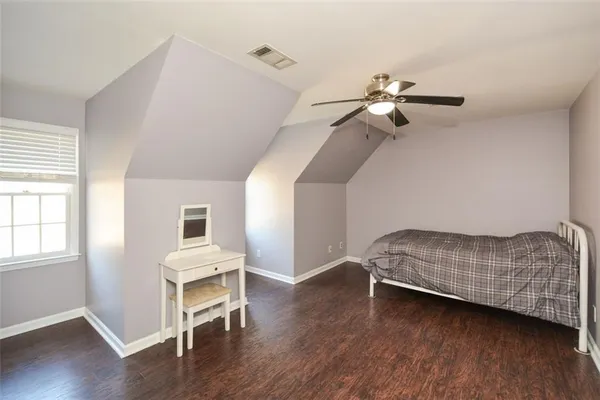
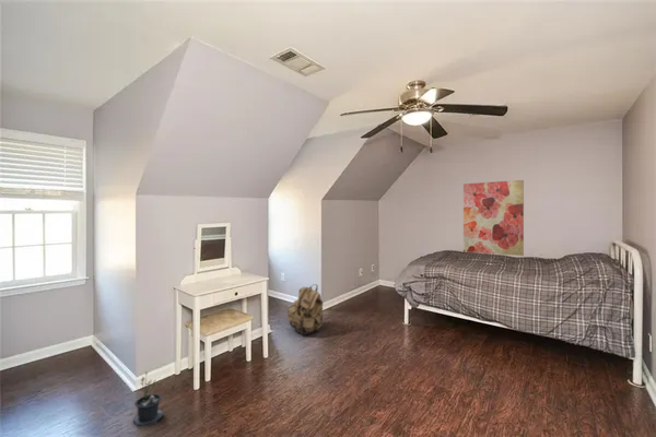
+ backpack (305, 306)
+ potted plant (149, 394)
+ wall art (491, 217)
